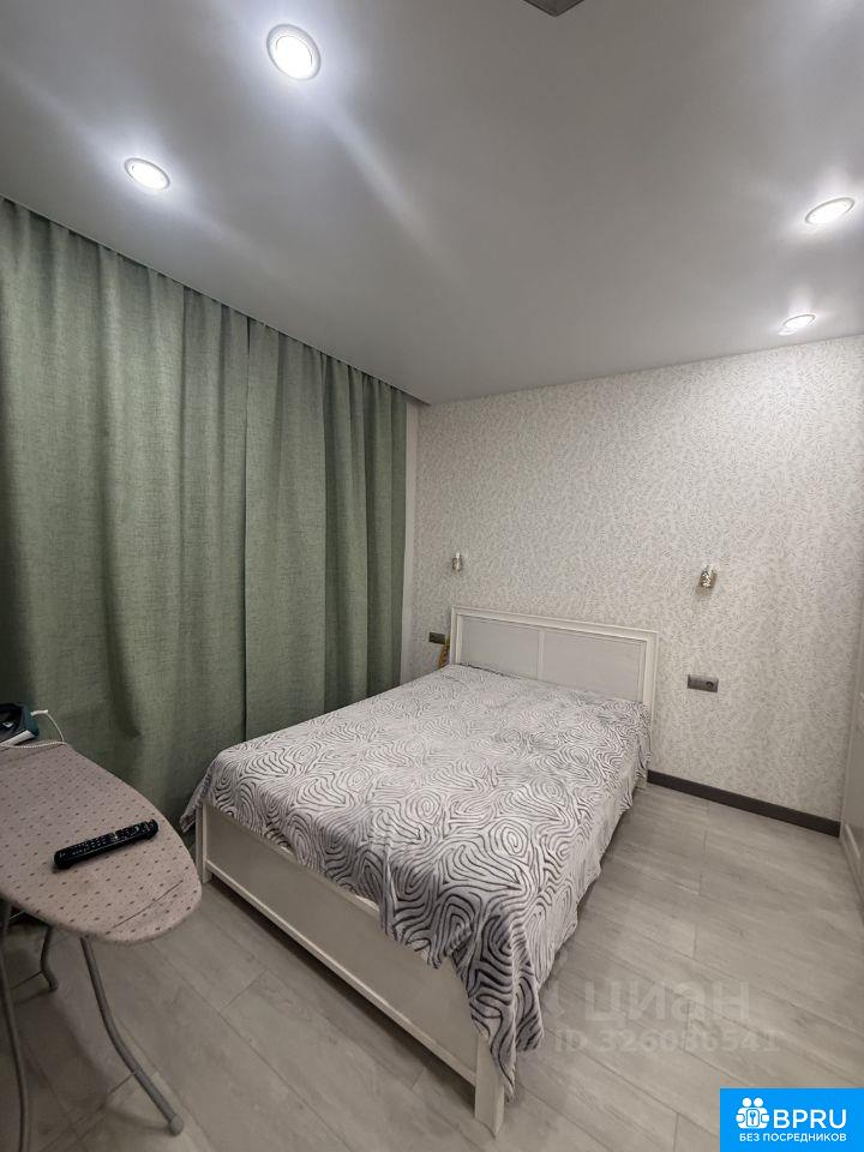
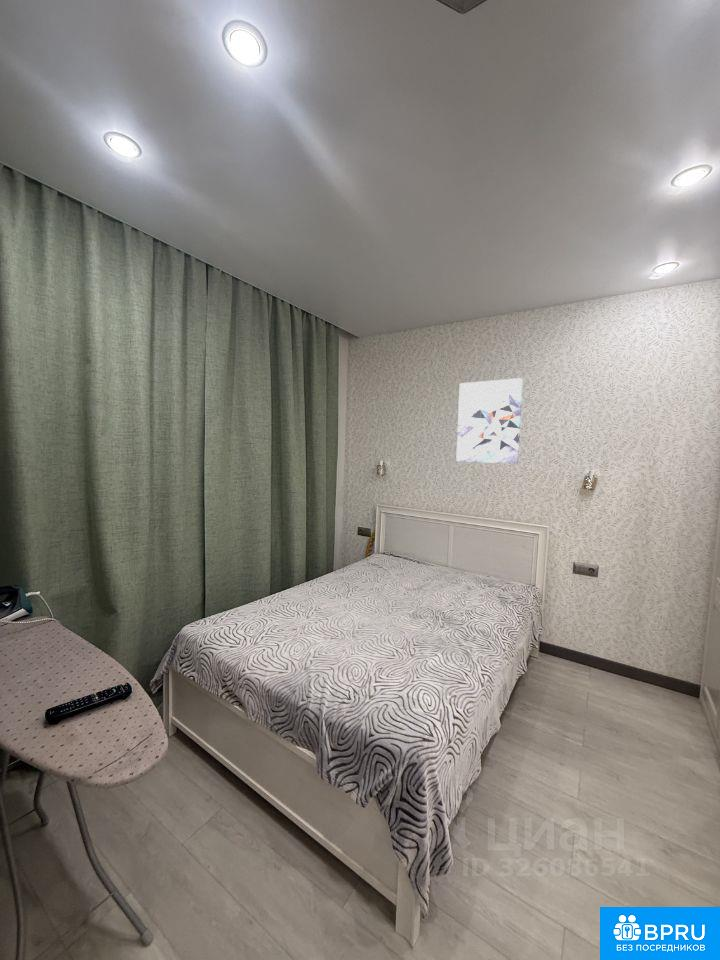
+ wall art (487, 422)
